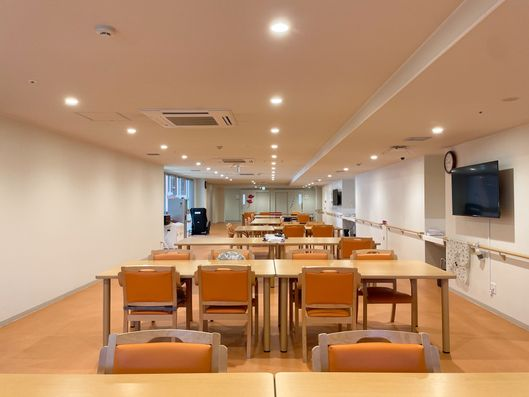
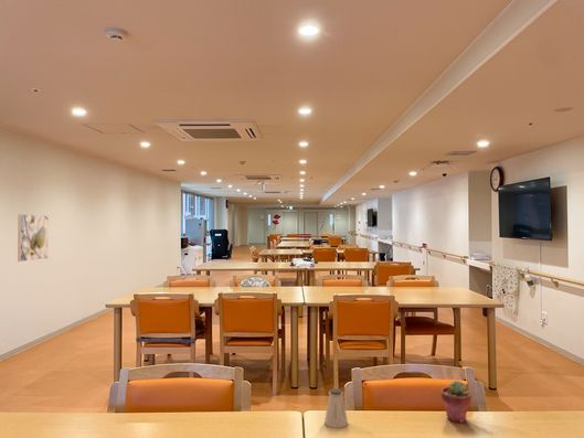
+ potted succulent (456, 399)
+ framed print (33, 237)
+ saltshaker (336, 406)
